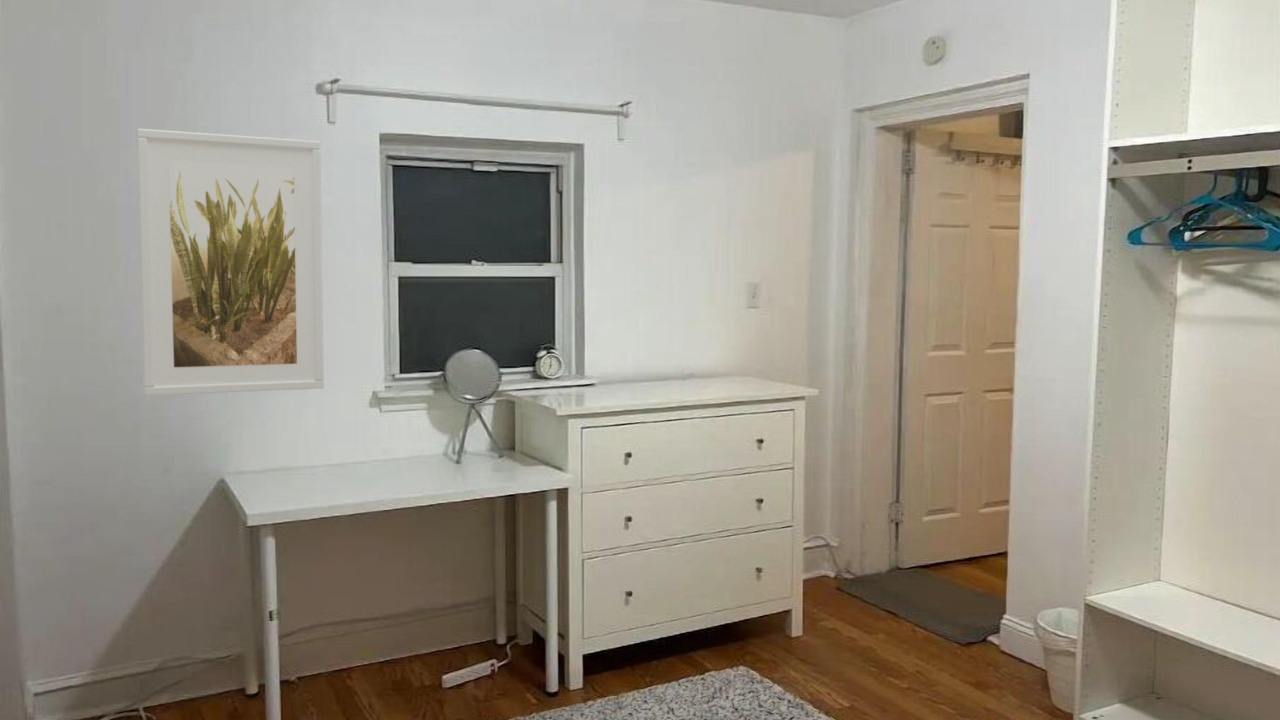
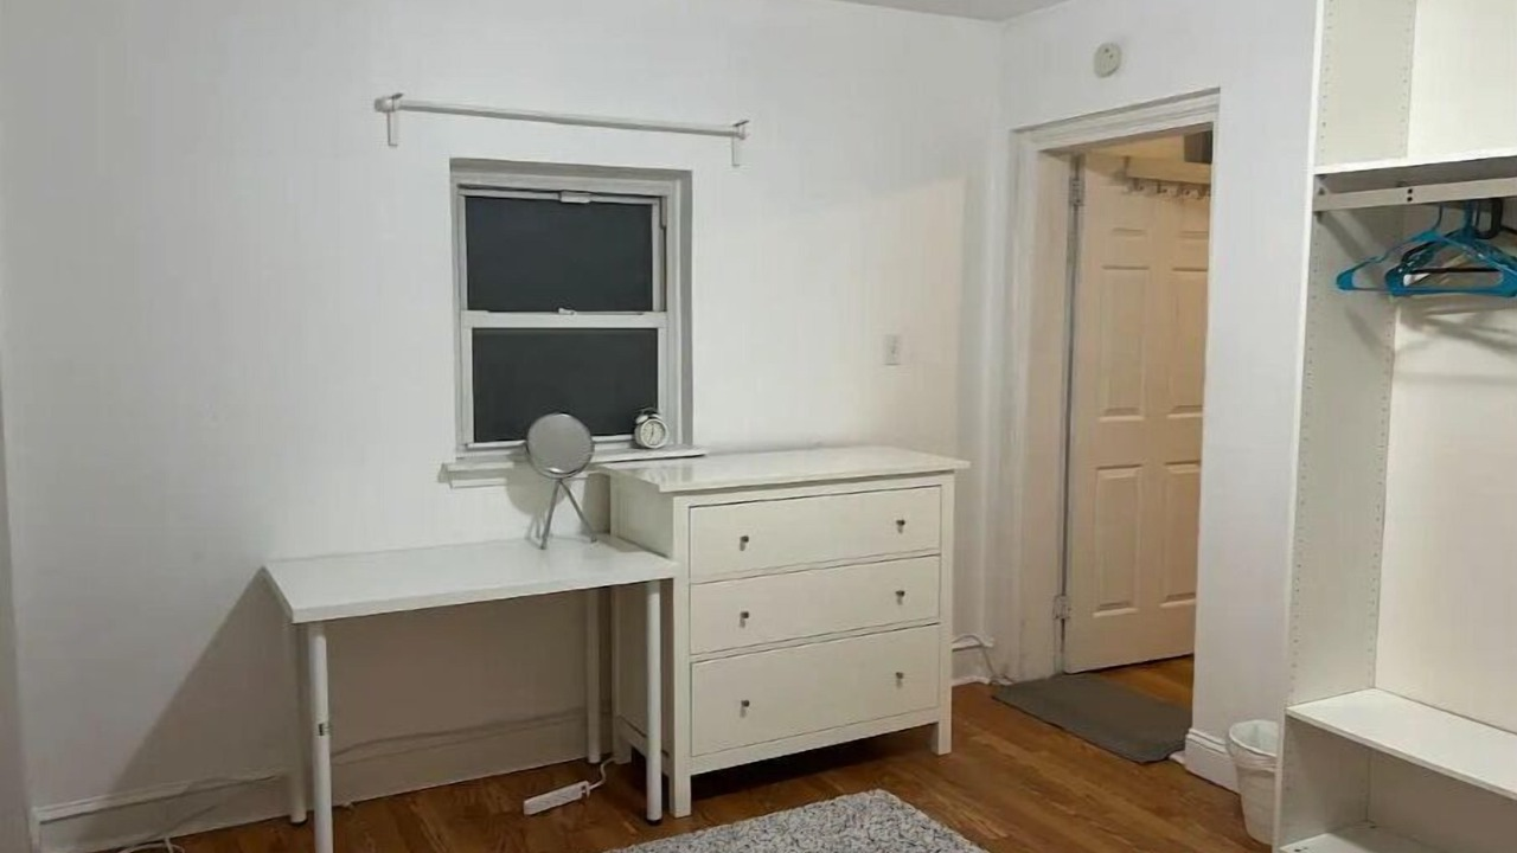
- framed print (234, 264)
